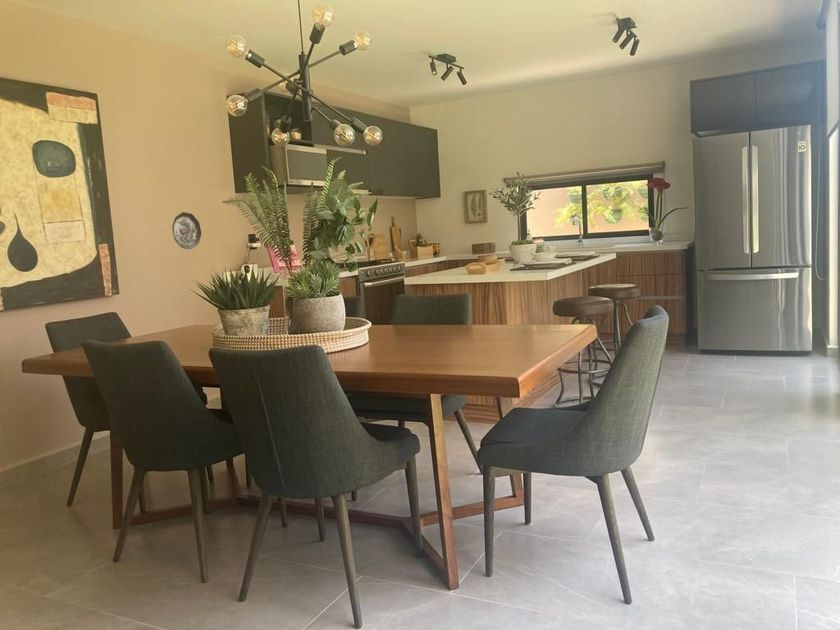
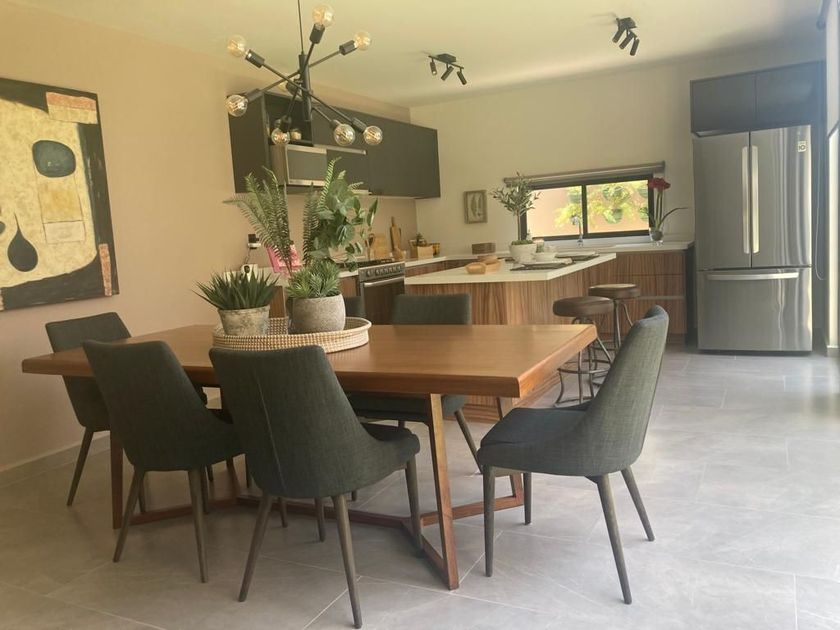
- decorative plate (185, 230)
